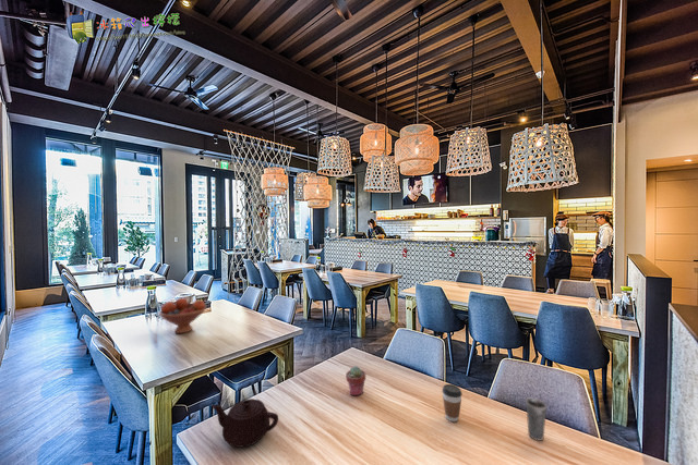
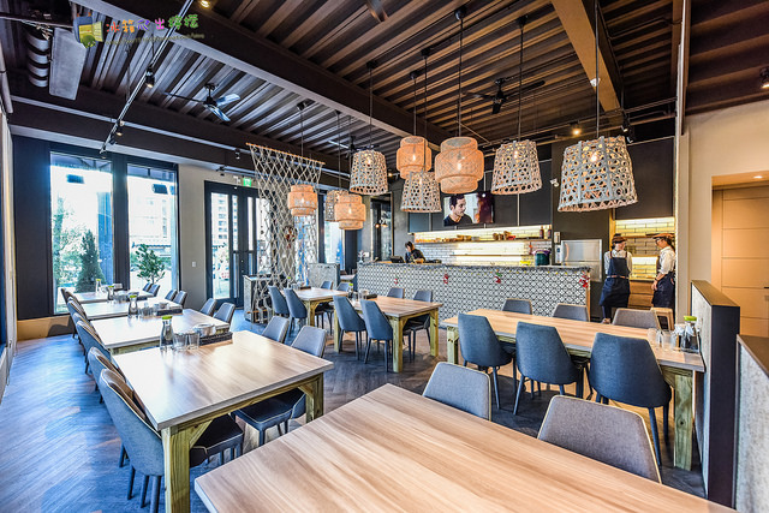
- fruit bowl (183, 316)
- coffee cup (452, 402)
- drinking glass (535, 419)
- potted succulent (356, 379)
- teapot (244, 418)
